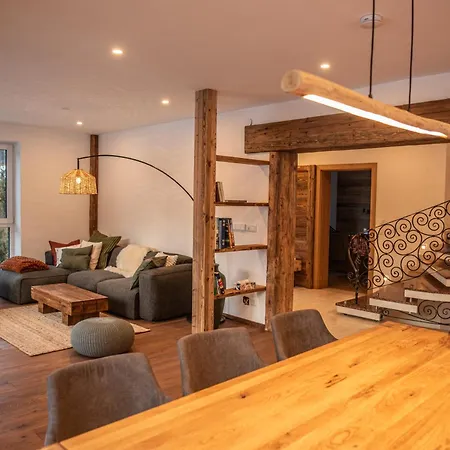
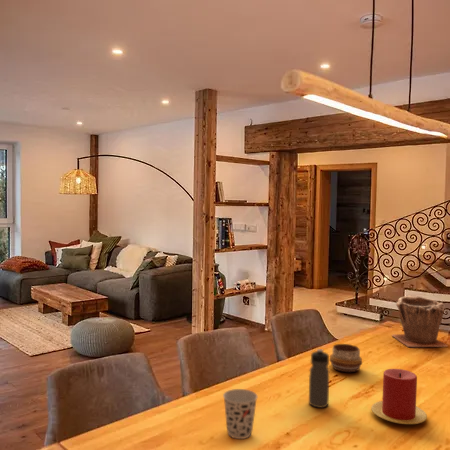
+ water bottle (319, 376)
+ plant pot (419, 320)
+ candle (399, 394)
+ cup (239, 414)
+ decorative bowl (345, 358)
